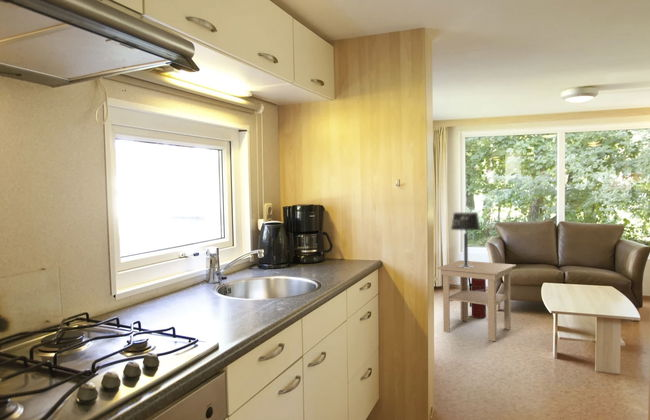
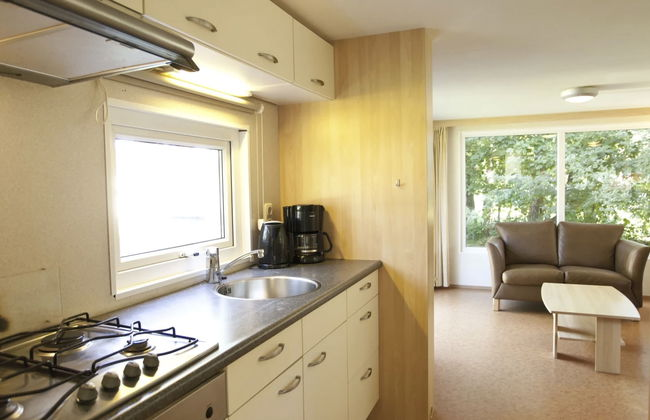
- table lamp (465, 239)
- fire extinguisher (478, 291)
- side table (477, 298)
